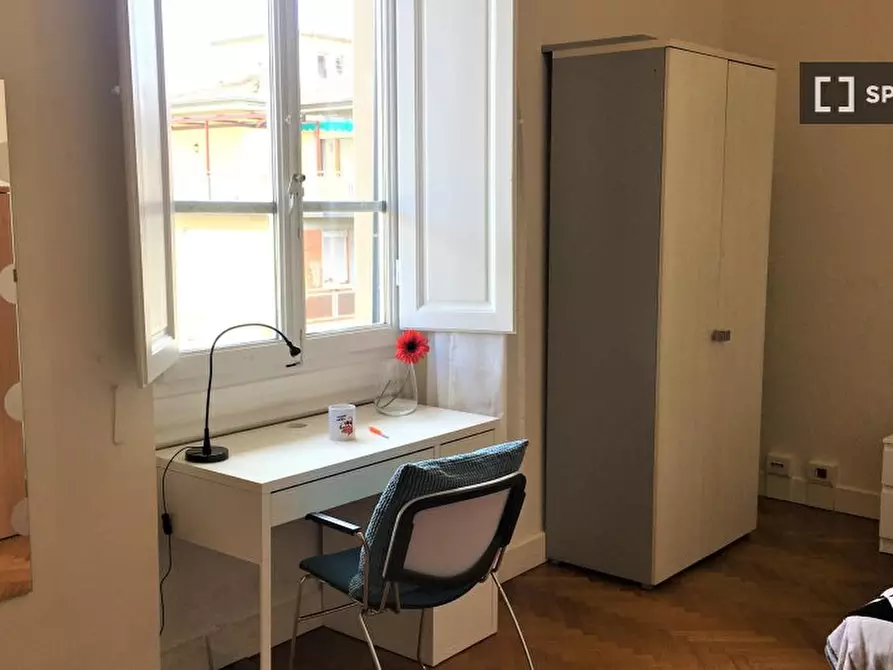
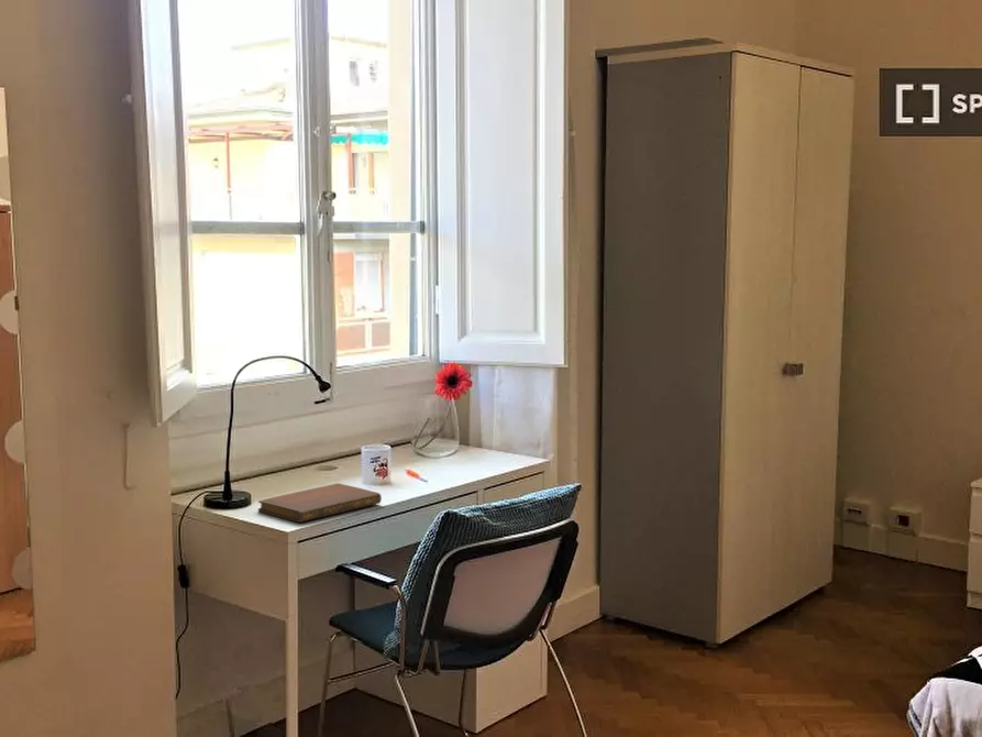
+ notebook (320, 502)
